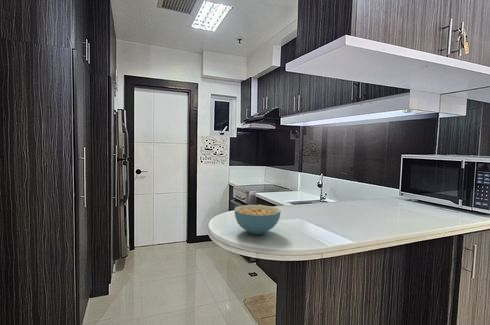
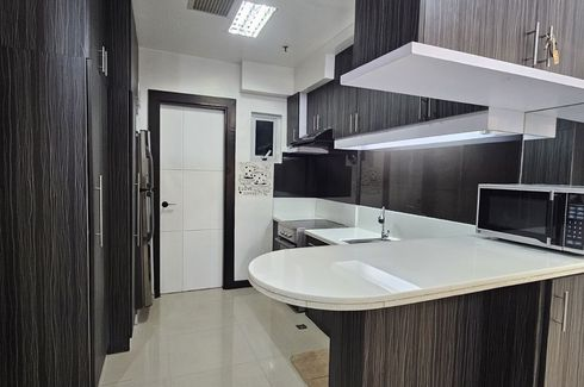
- cereal bowl (256, 220)
